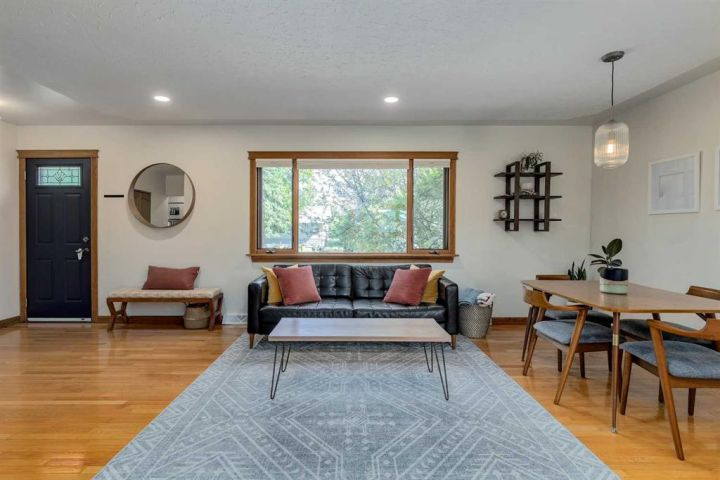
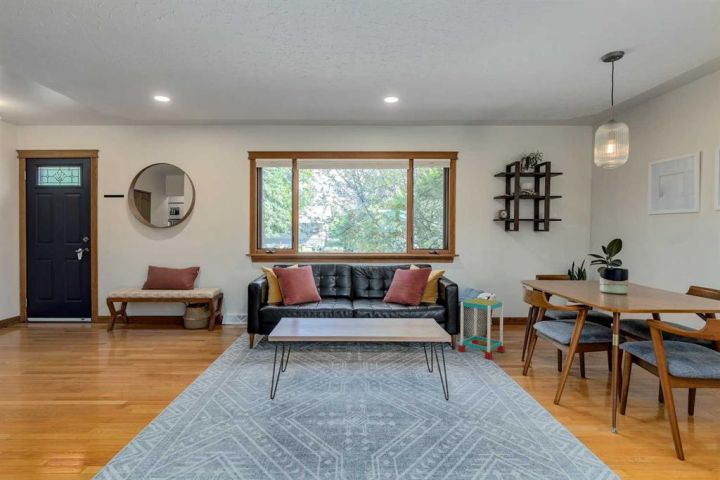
+ side table (476, 326)
